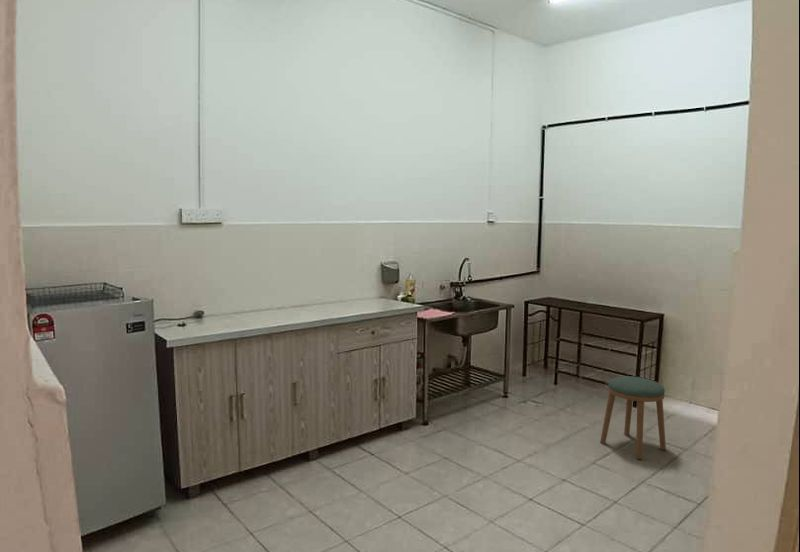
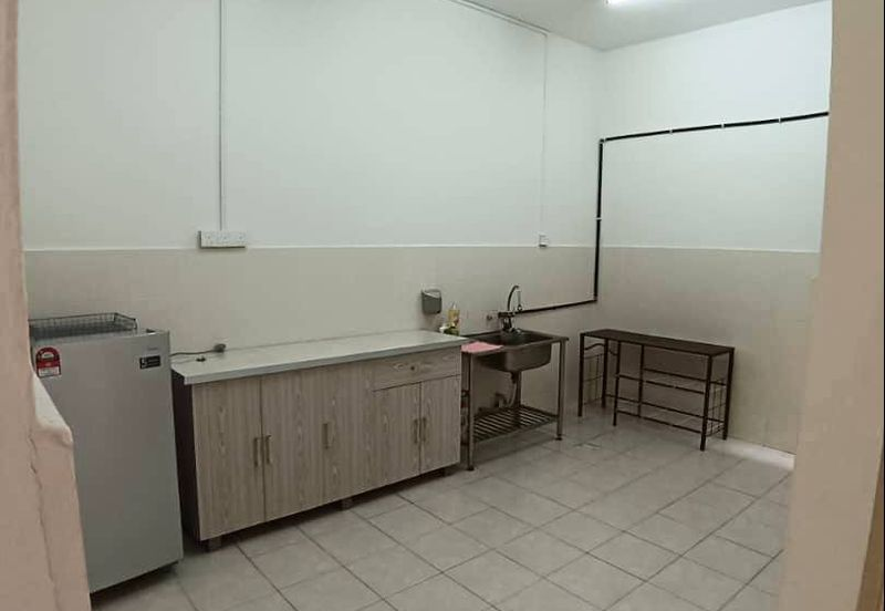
- stool (637, 413)
